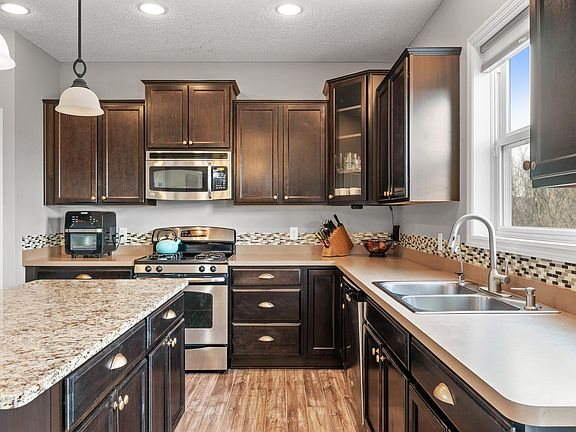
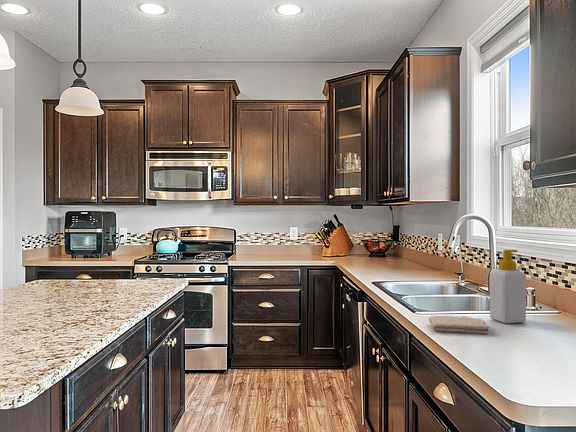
+ washcloth (458, 323)
+ soap bottle (507, 285)
